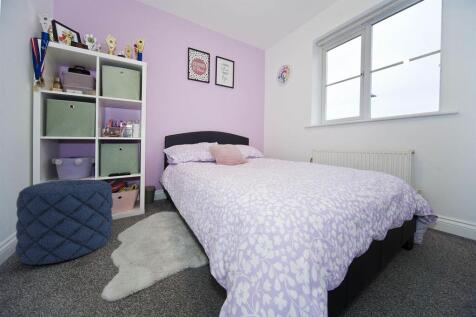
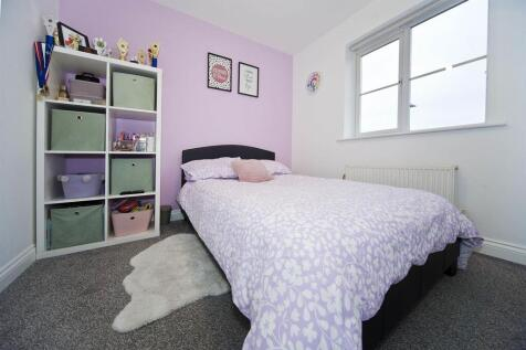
- pouf (70, 213)
